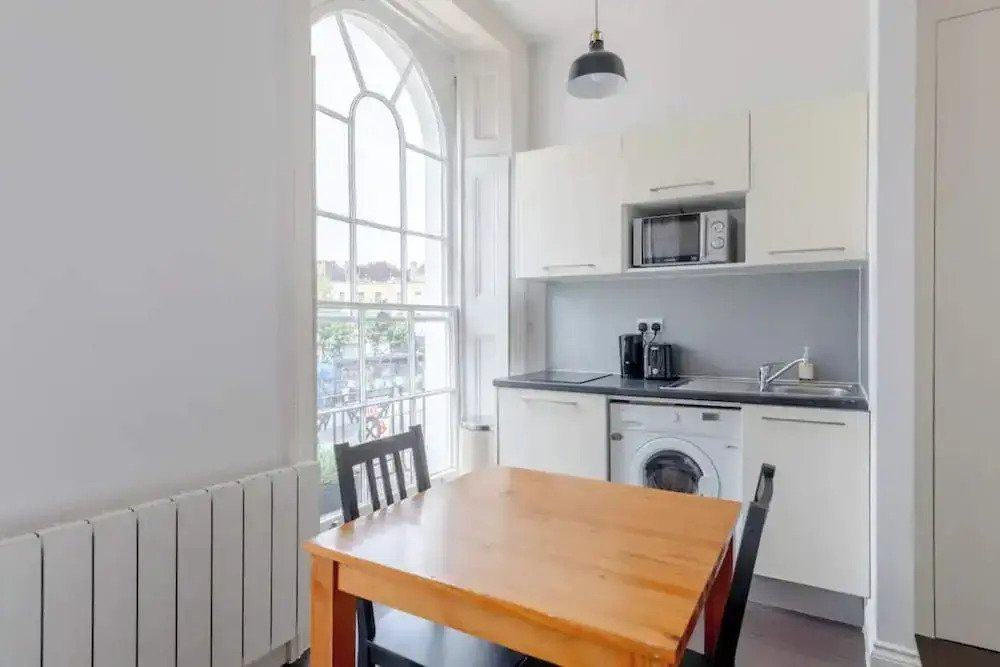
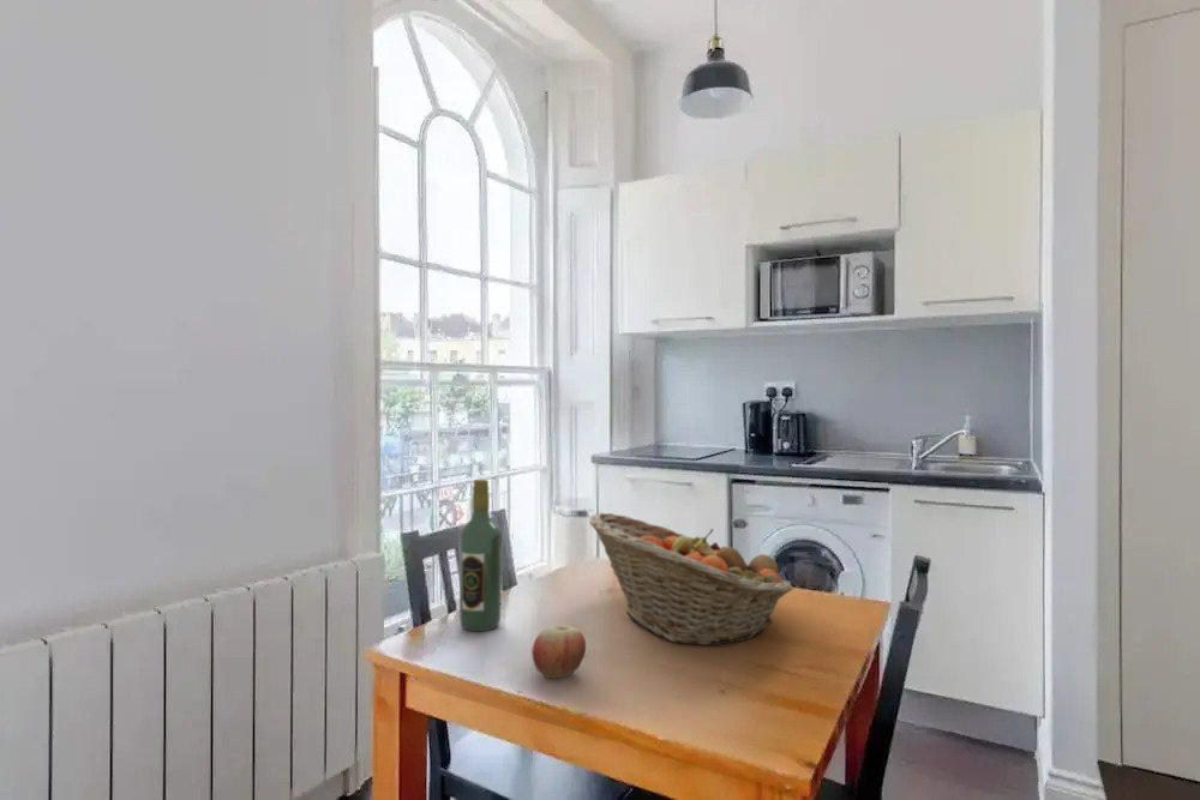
+ apple (559, 649)
+ wine bottle (480, 552)
+ fruit basket (684, 567)
